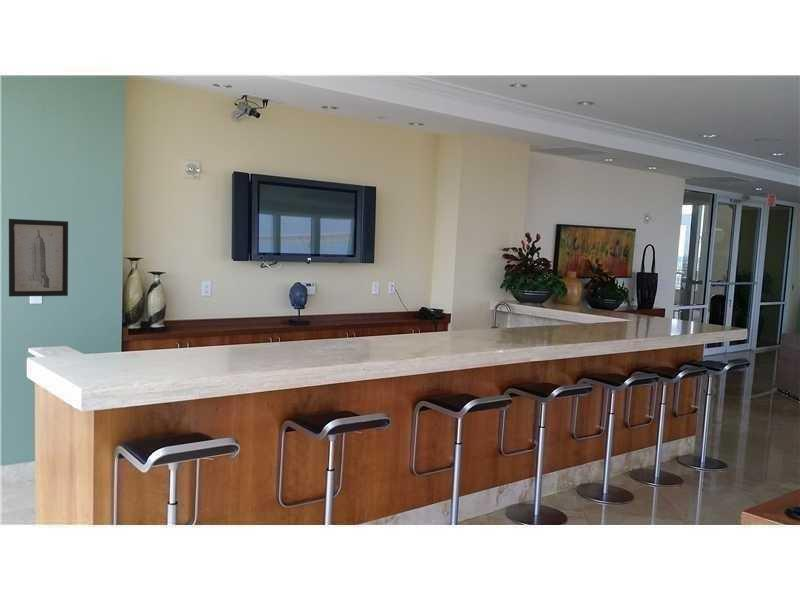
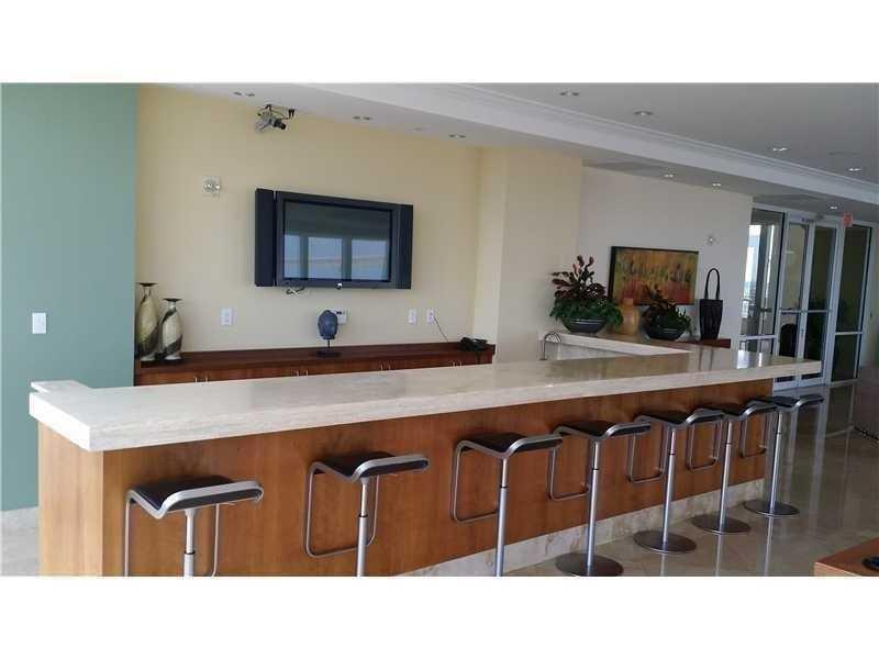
- wall art (39, 258)
